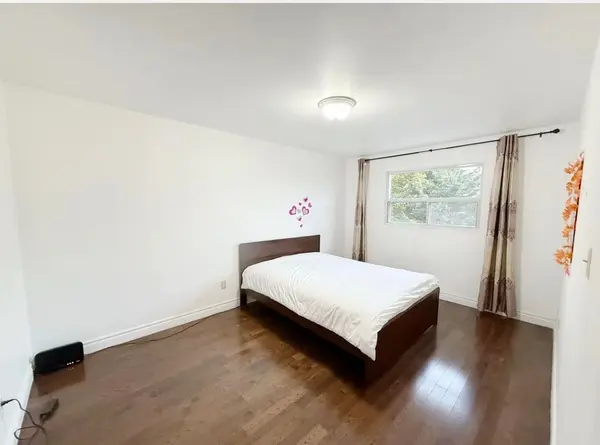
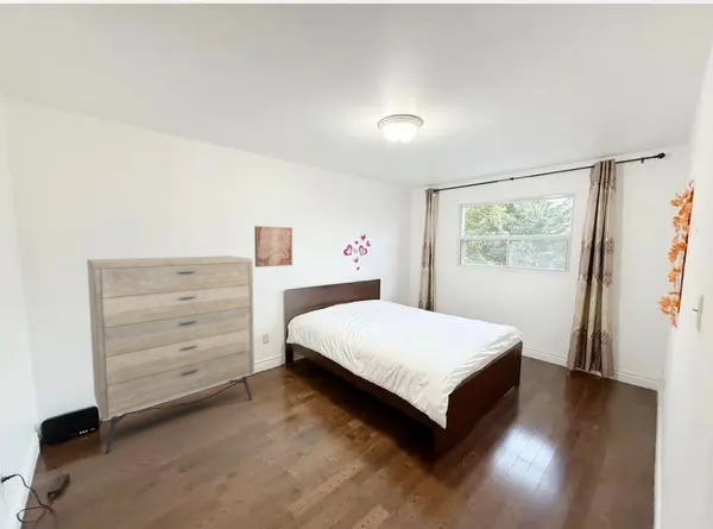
+ dresser (178, 336)
+ wall art (273, 246)
